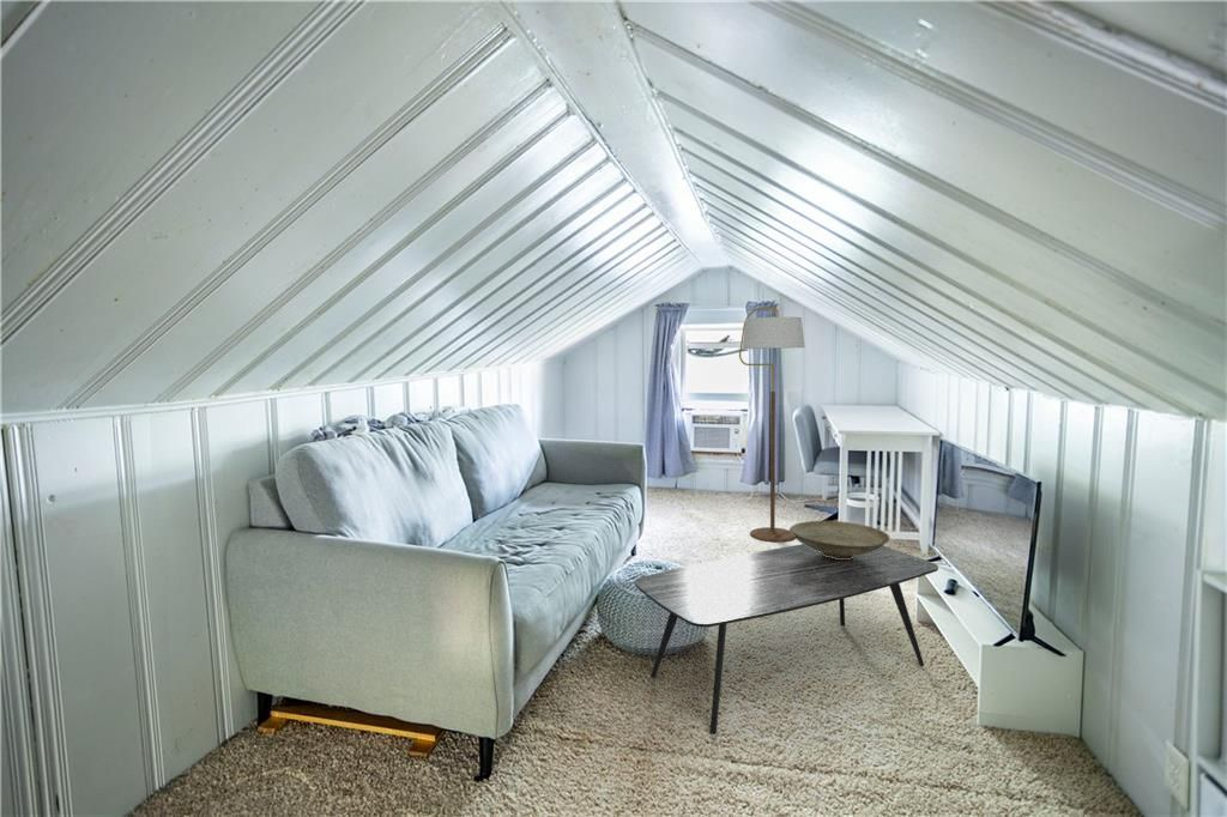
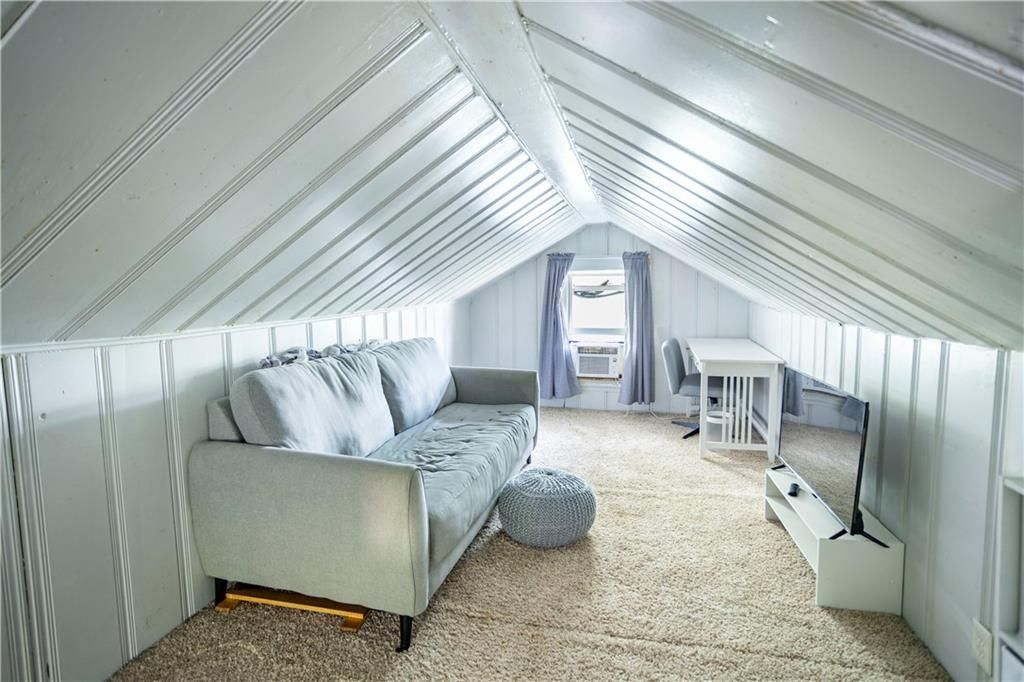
- floor lamp (770, 422)
- coffee table (786, 611)
- decorative bowl (838, 543)
